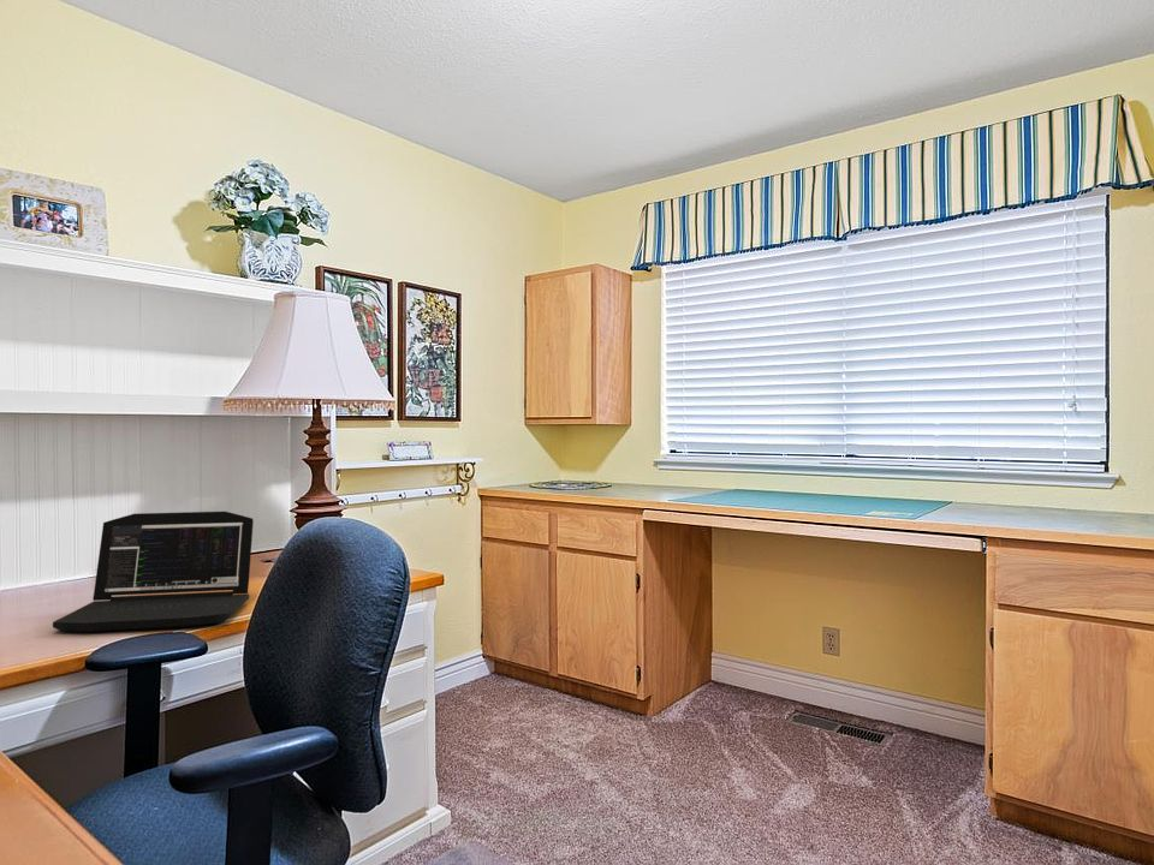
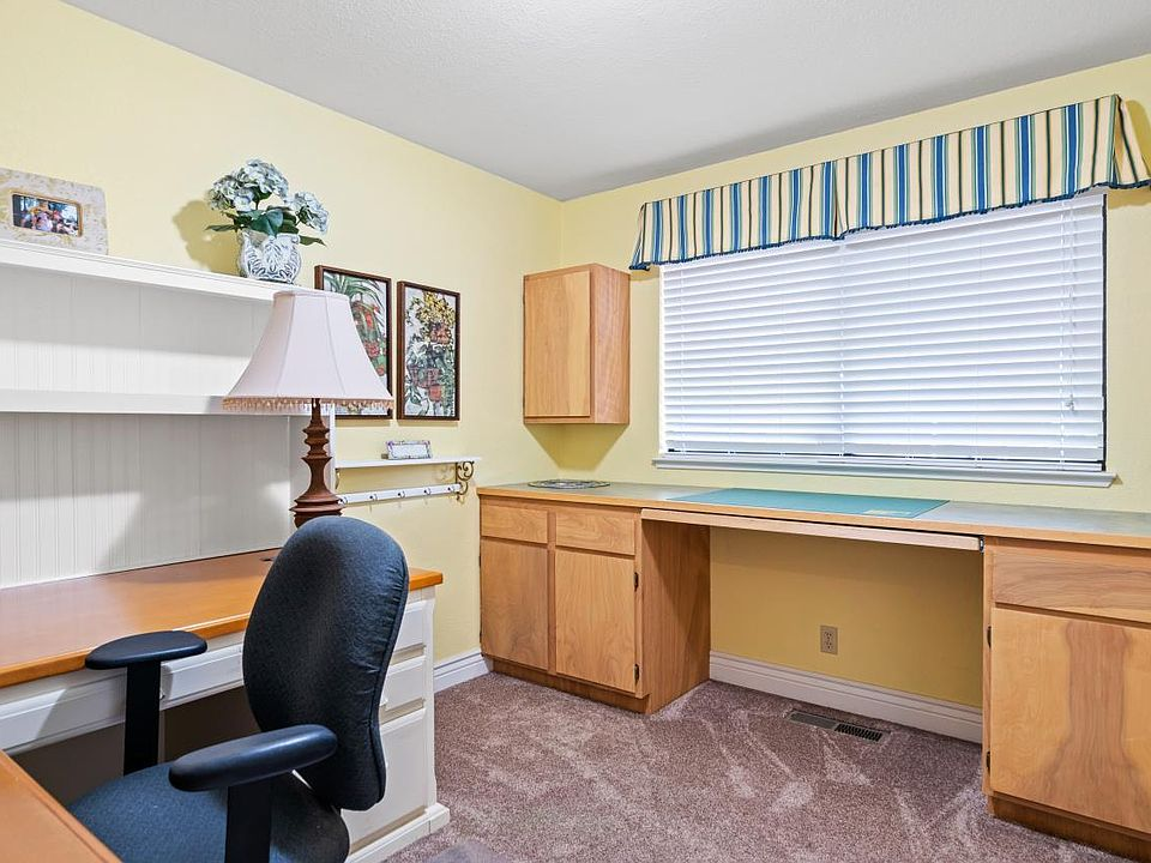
- laptop (161, 566)
